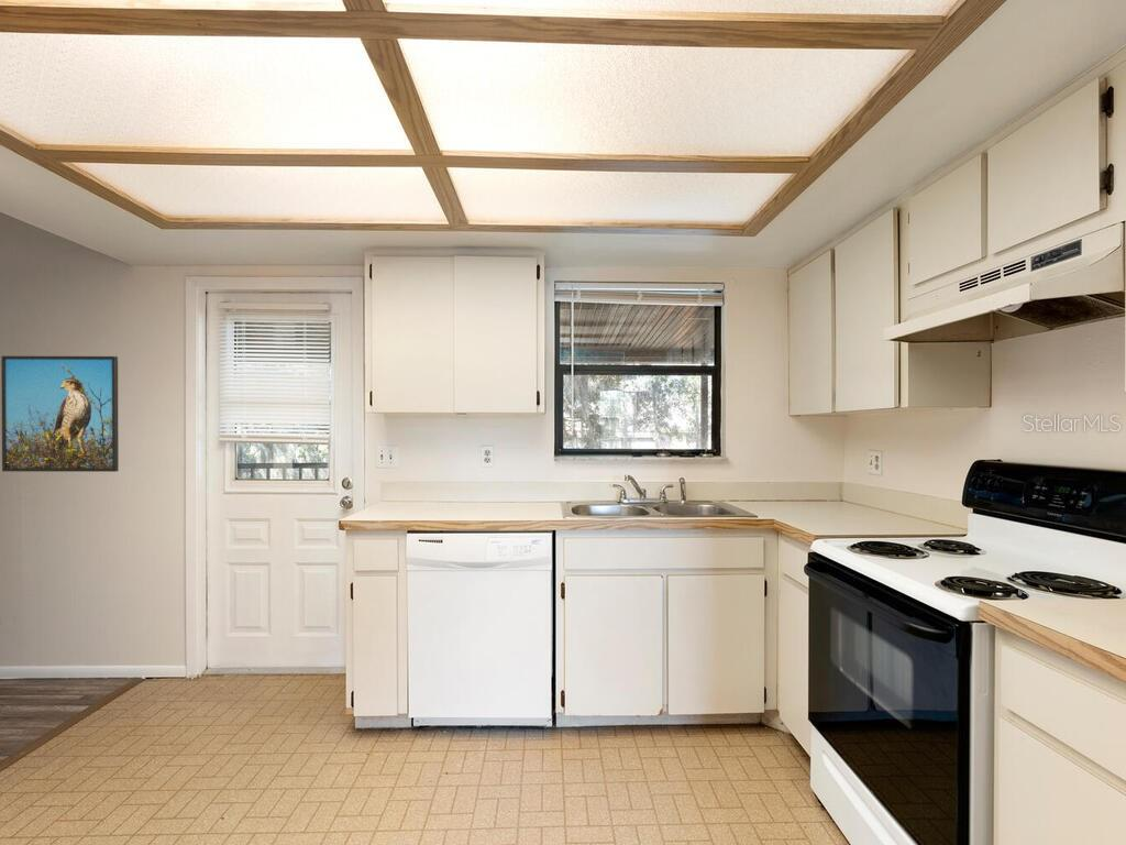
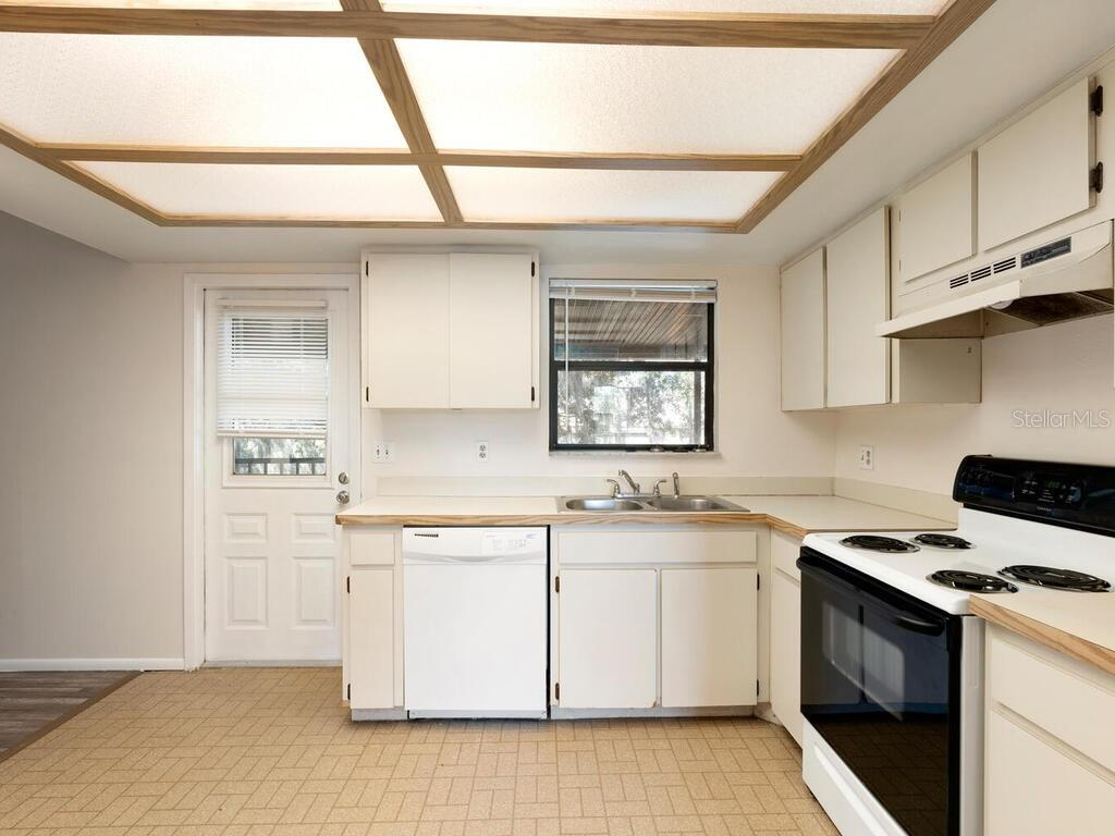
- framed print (59, 414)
